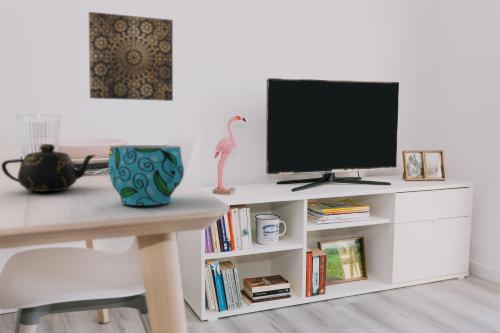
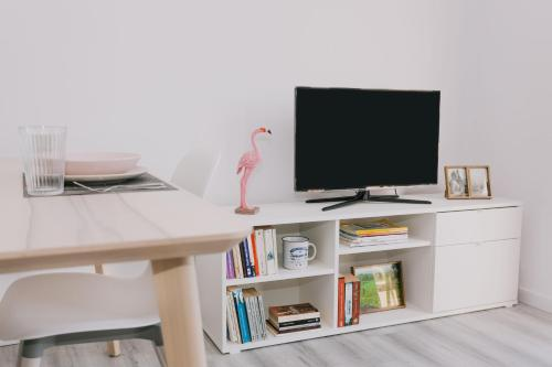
- wall art (132, 58)
- teapot (50, 166)
- cup (150, 174)
